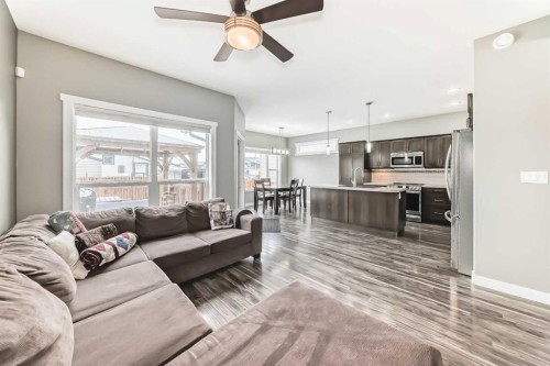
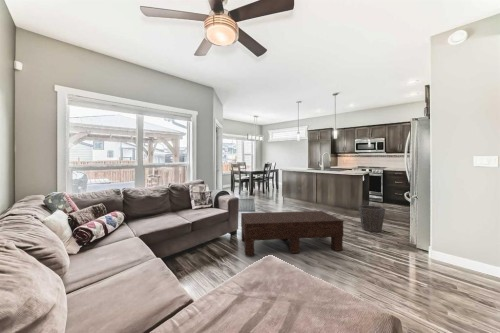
+ waste bin (371, 218)
+ coffee table (288, 230)
